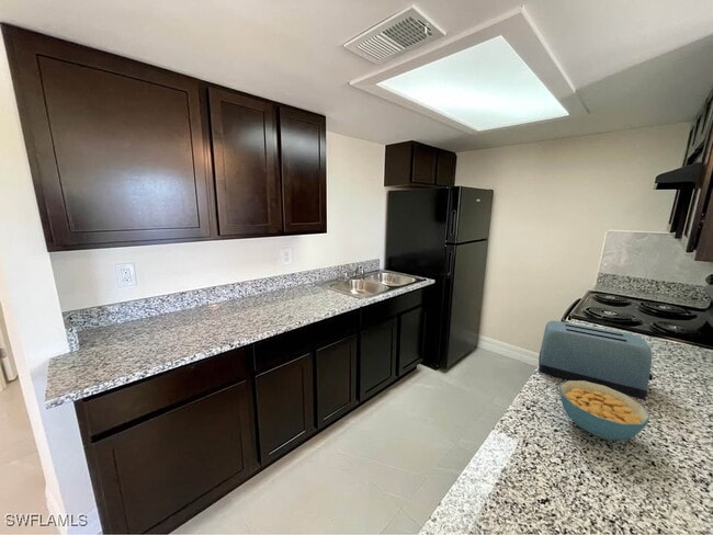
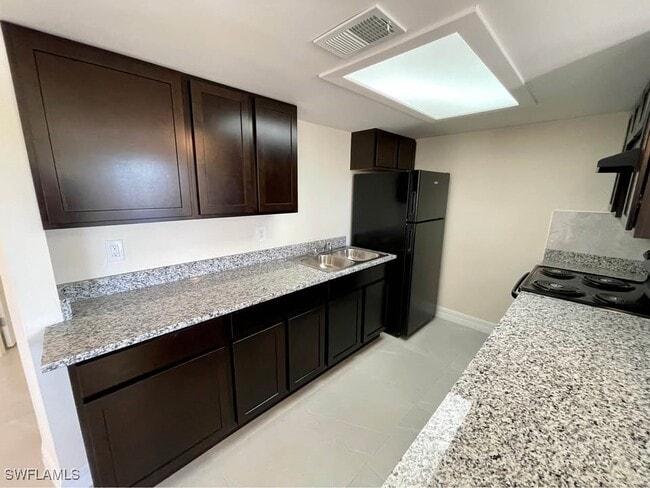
- cereal bowl (598, 414)
- toaster (591, 354)
